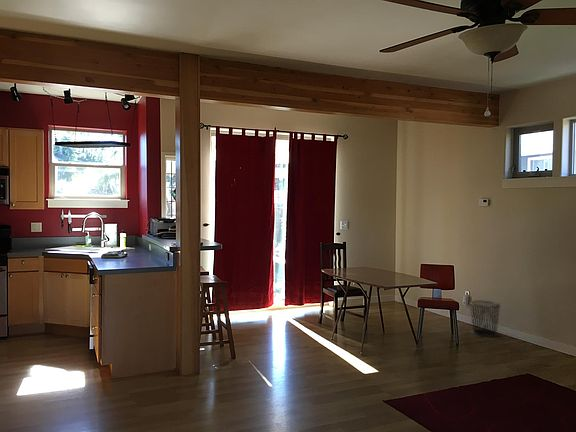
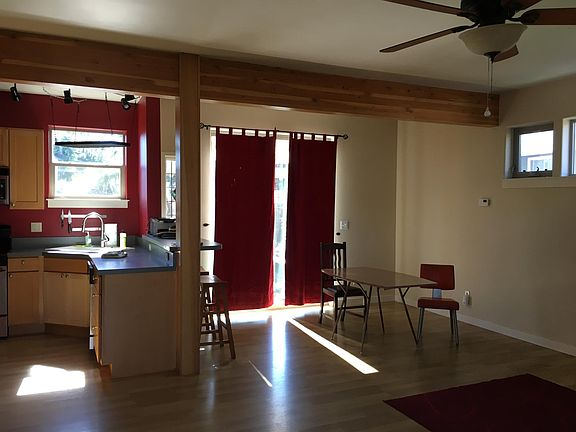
- waste bin (485, 318)
